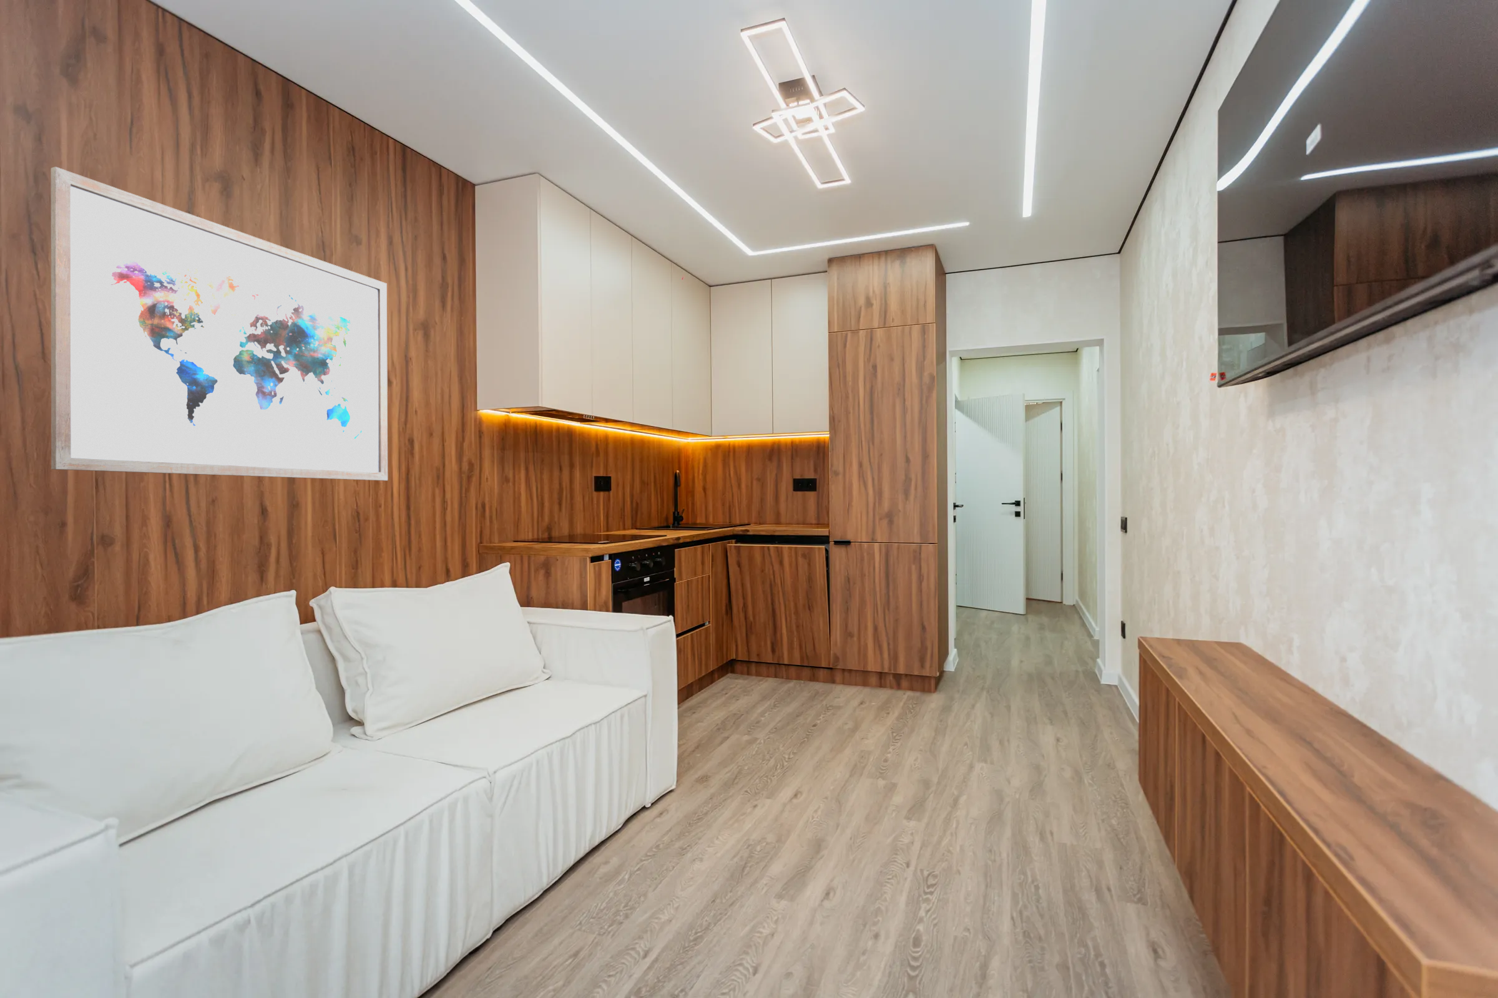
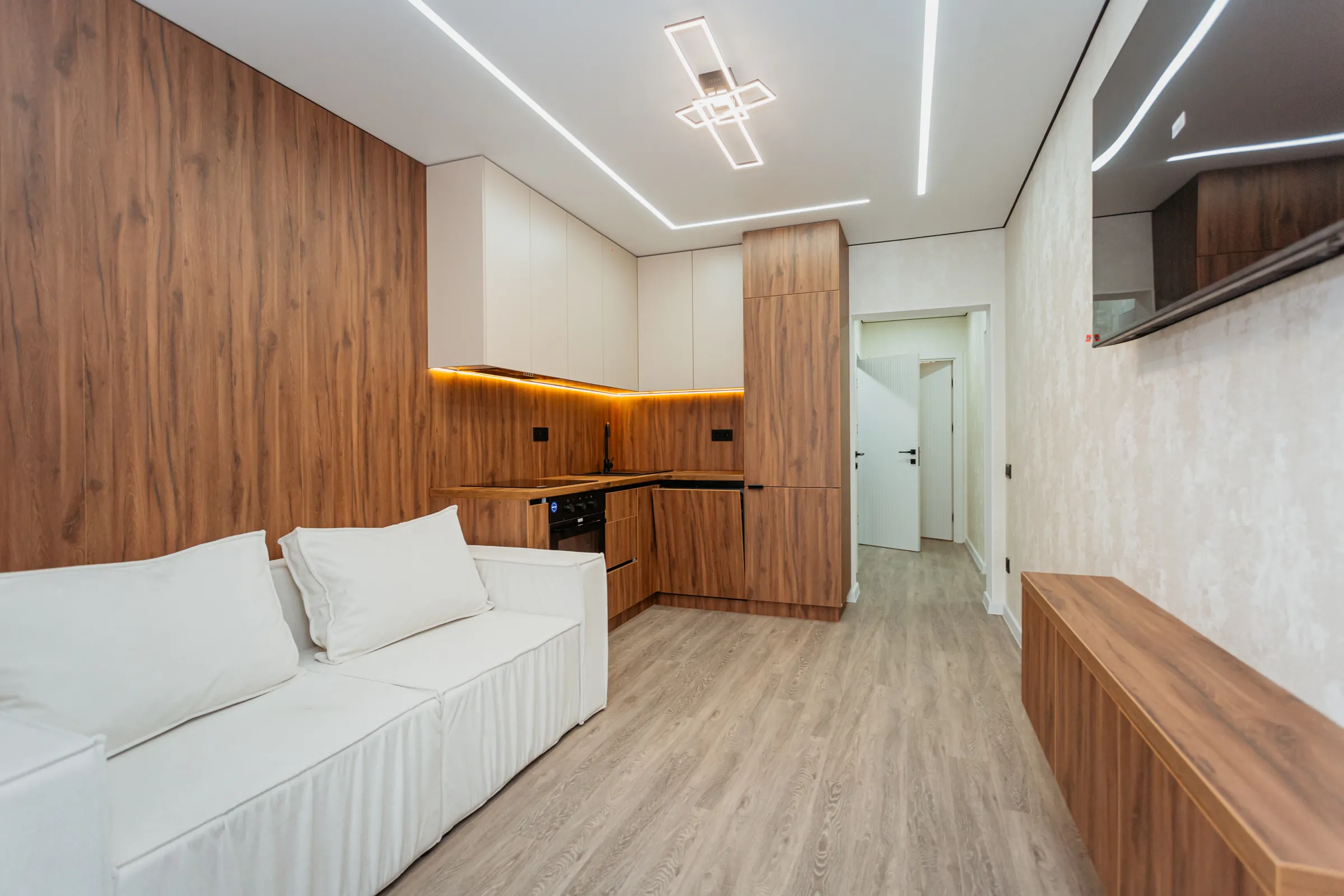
- wall art (254, 356)
